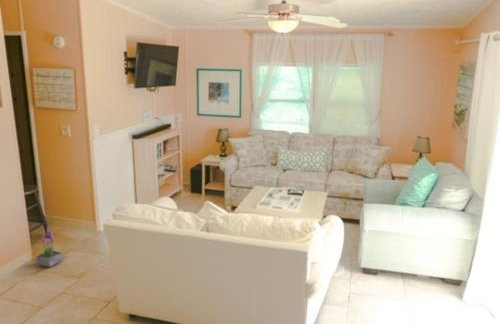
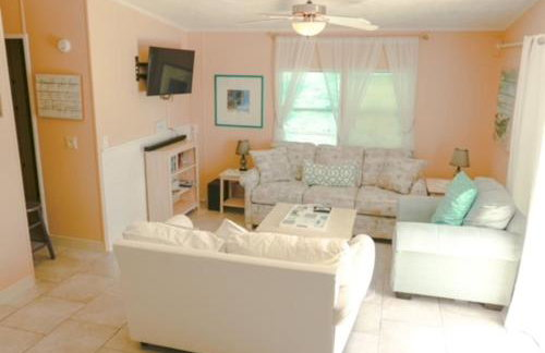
- potted plant (48, 245)
